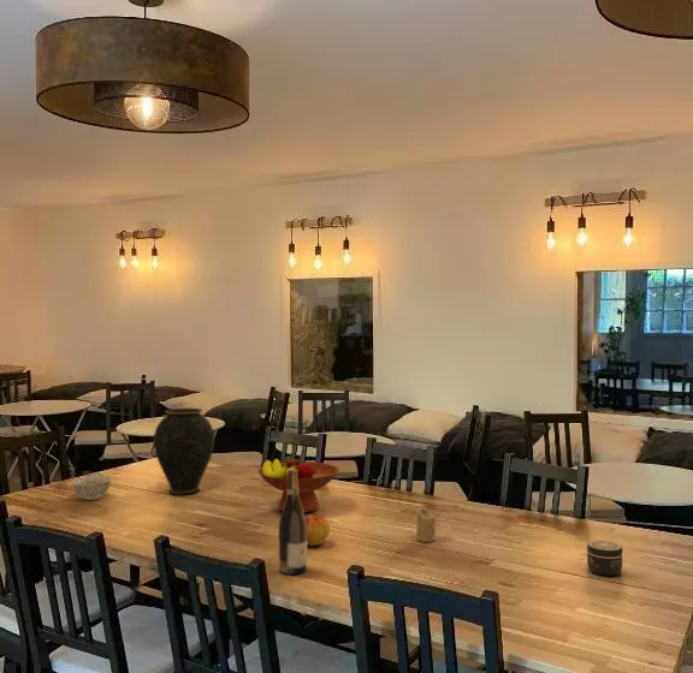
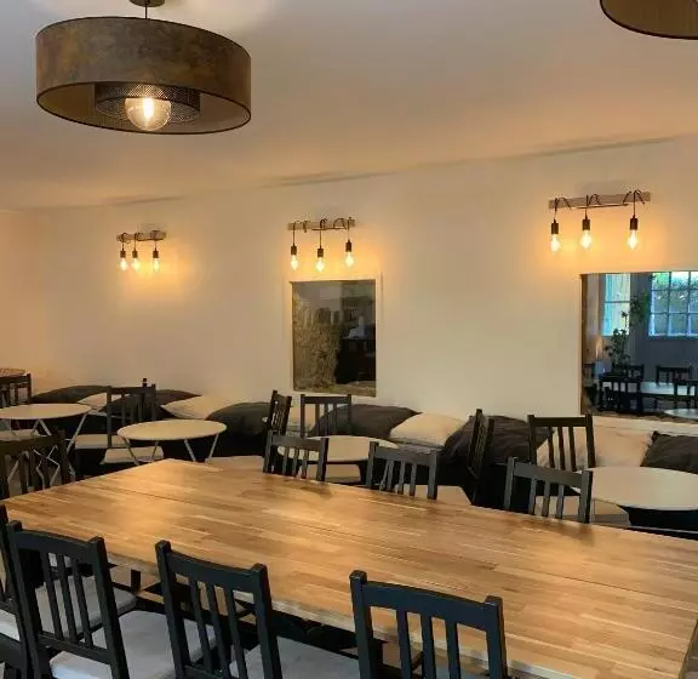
- vase (184, 451)
- apple (314, 529)
- jar (604, 558)
- fruit bowl (298, 481)
- bowl (91, 488)
- wine bottle (292, 519)
- candle (426, 524)
